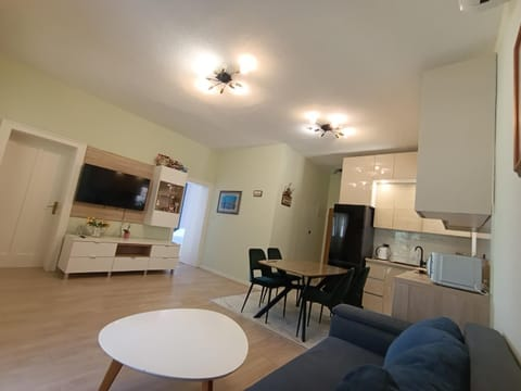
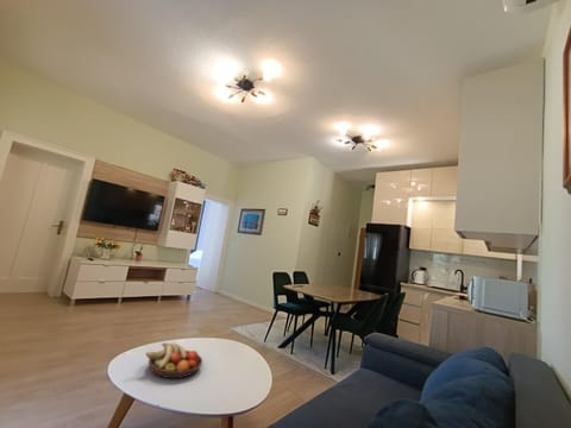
+ fruit bowl (176, 357)
